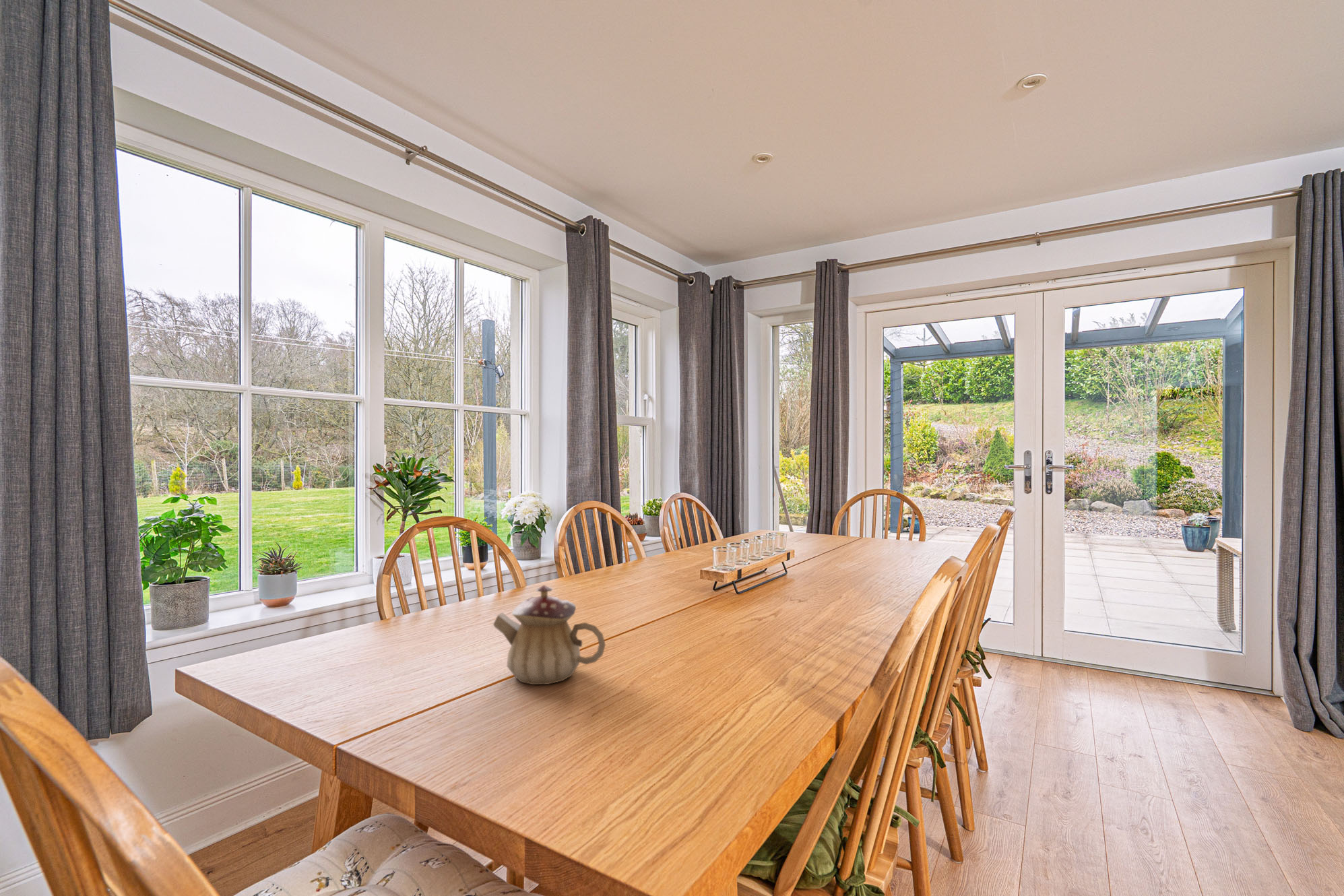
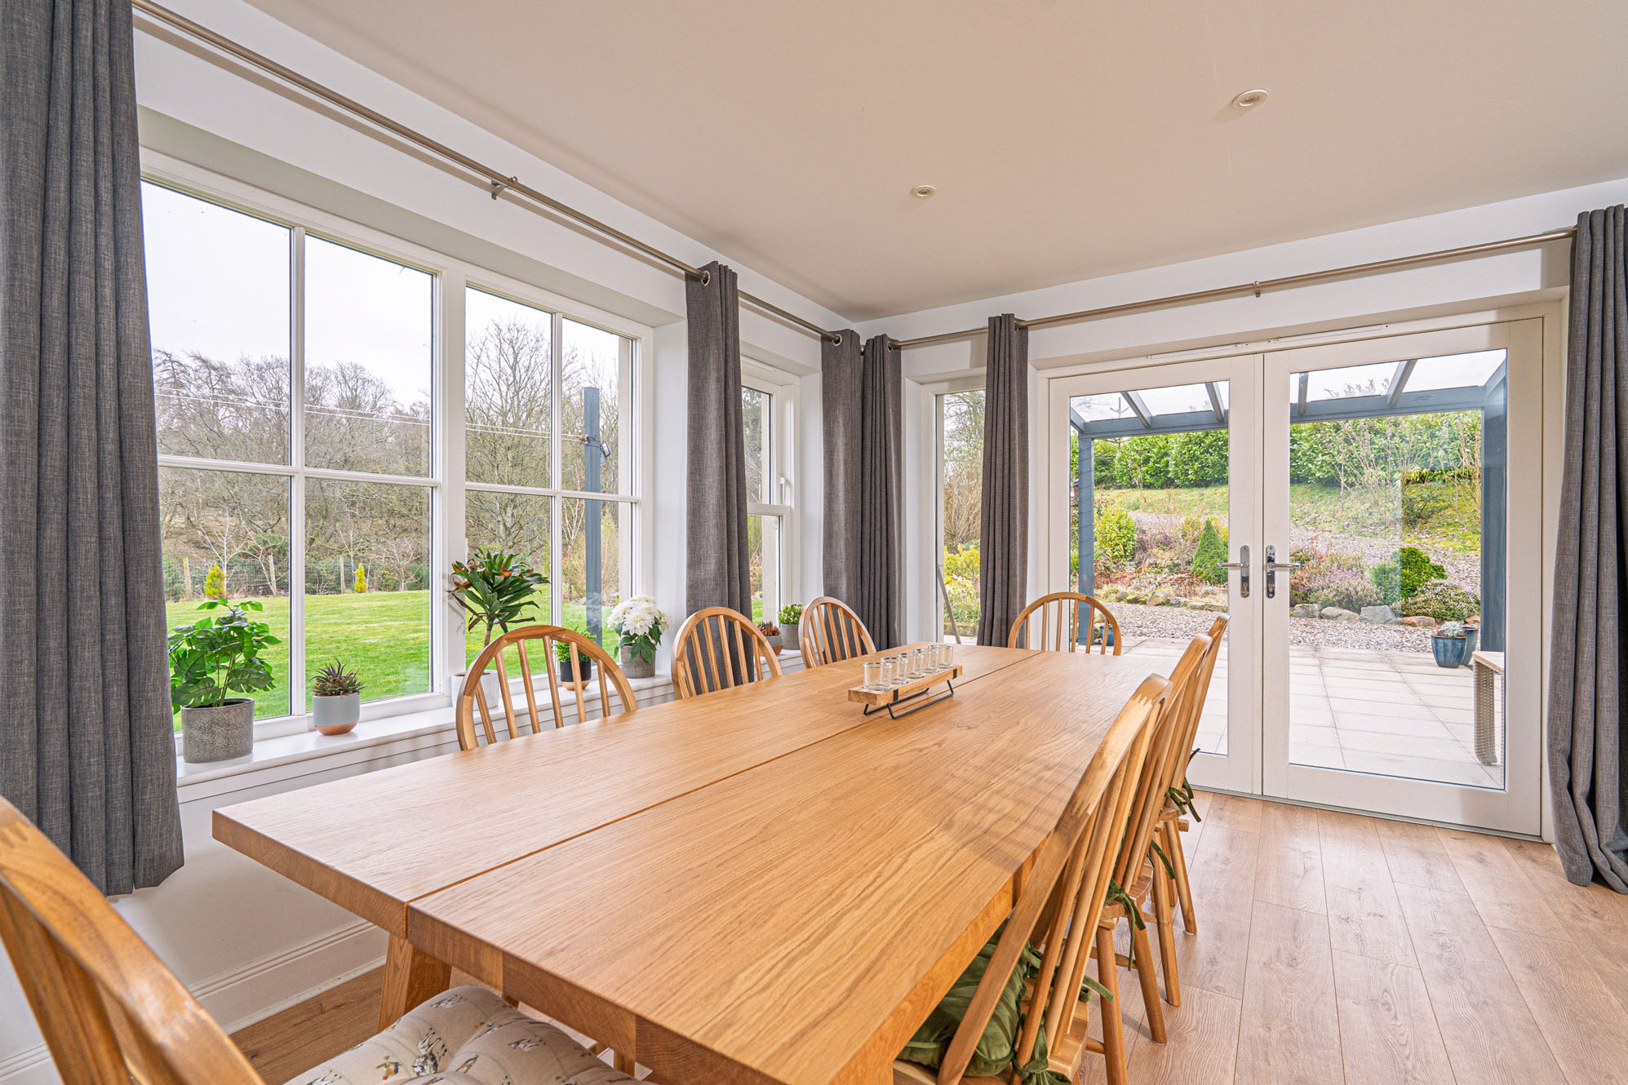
- teapot (549, 629)
